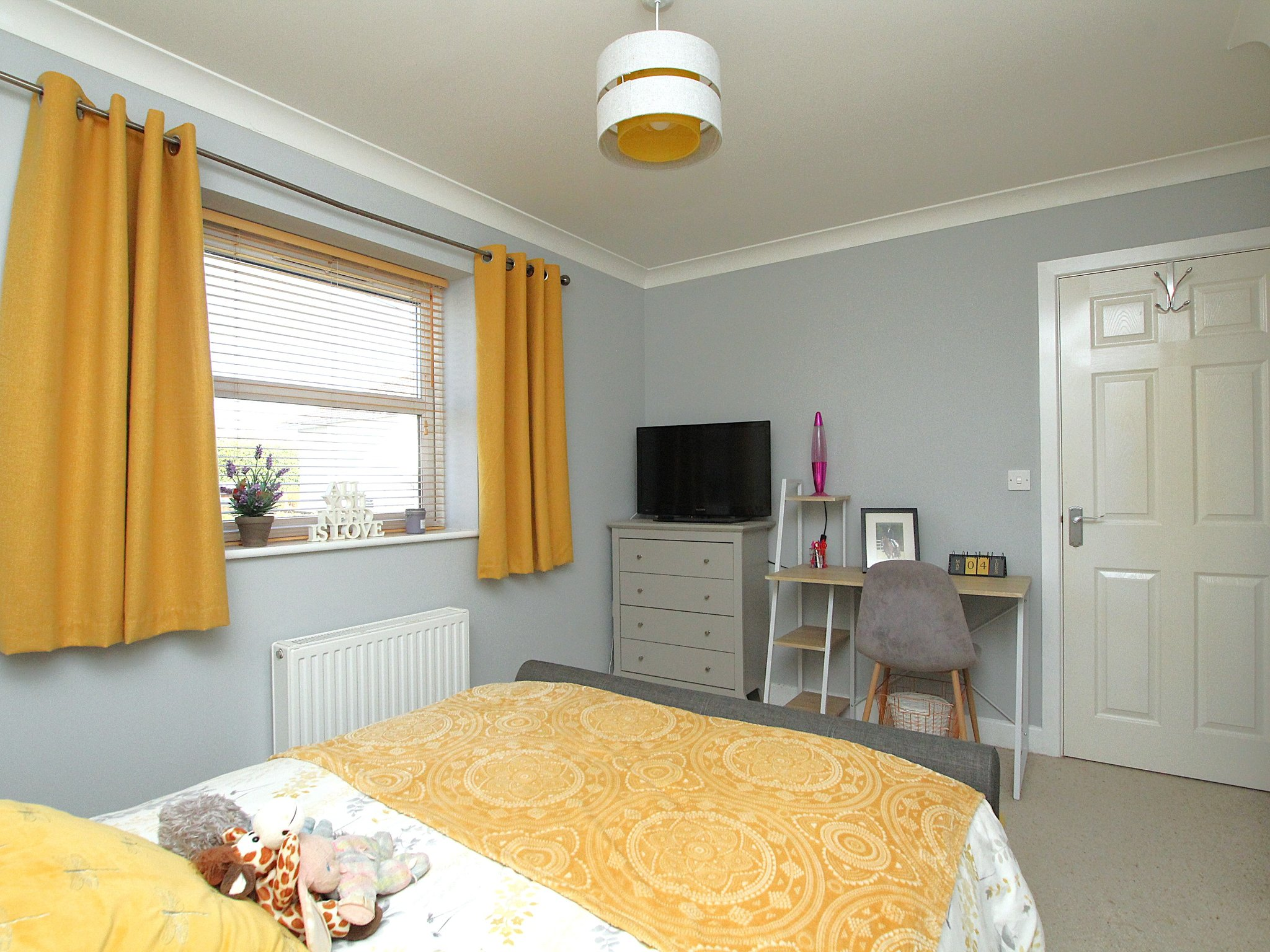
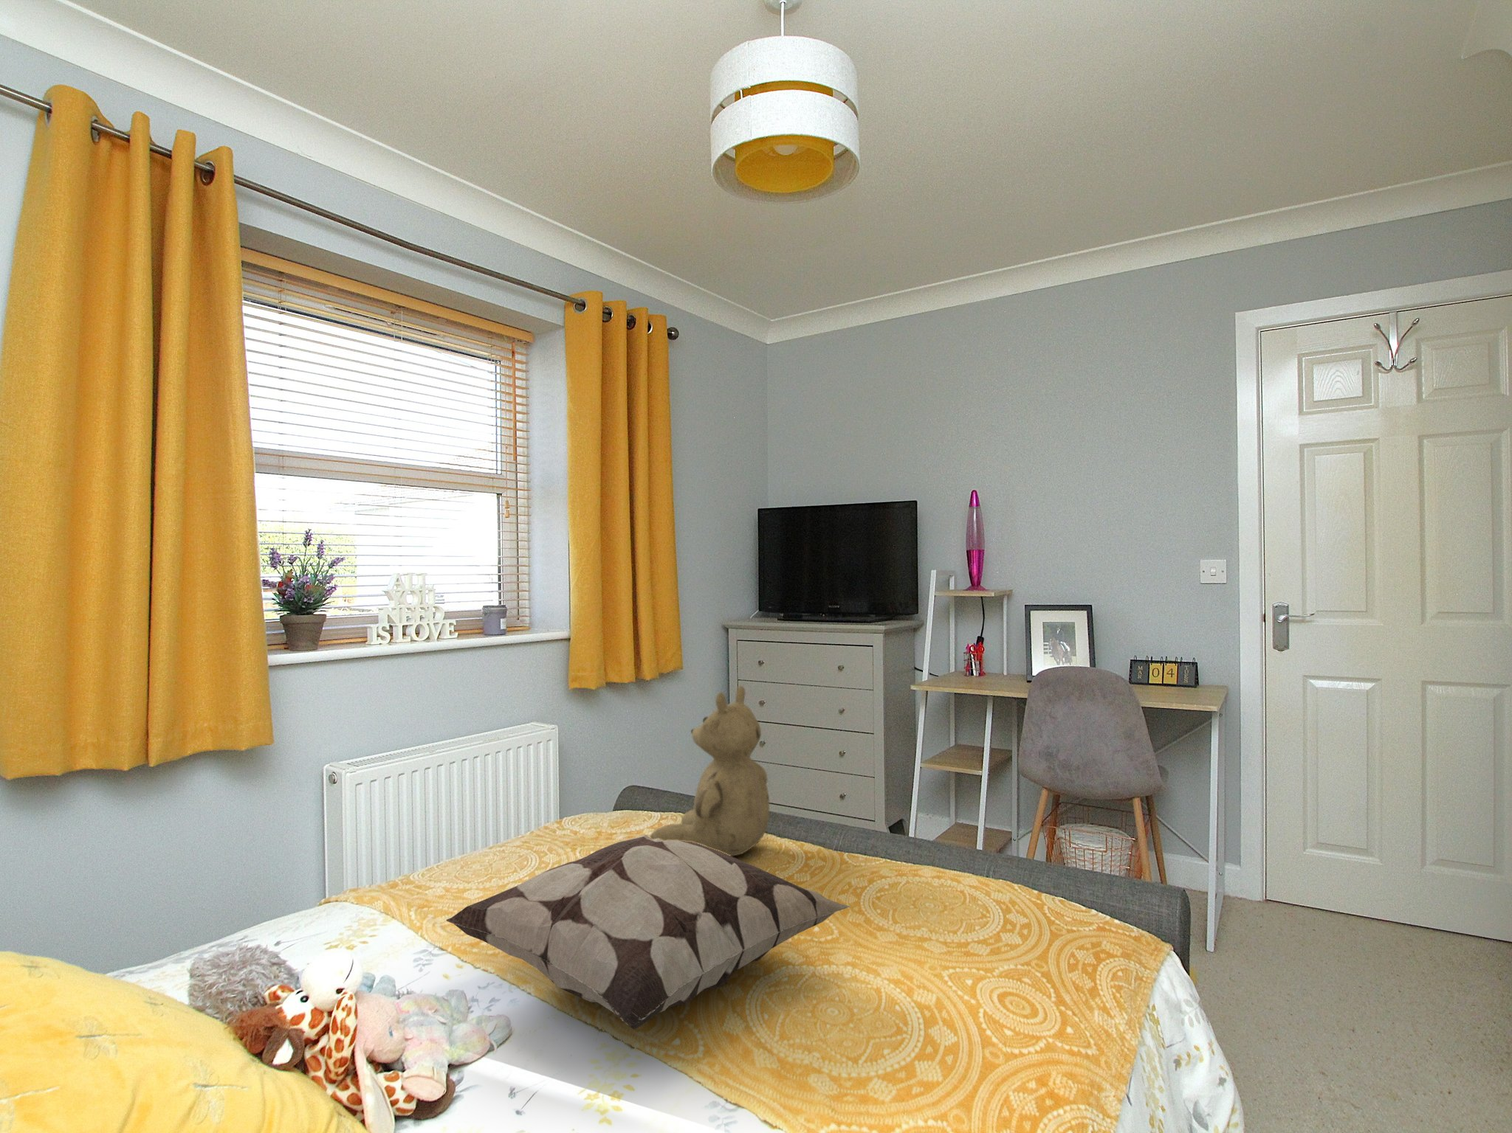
+ decorative pillow (649, 910)
+ teddy bear (712, 768)
